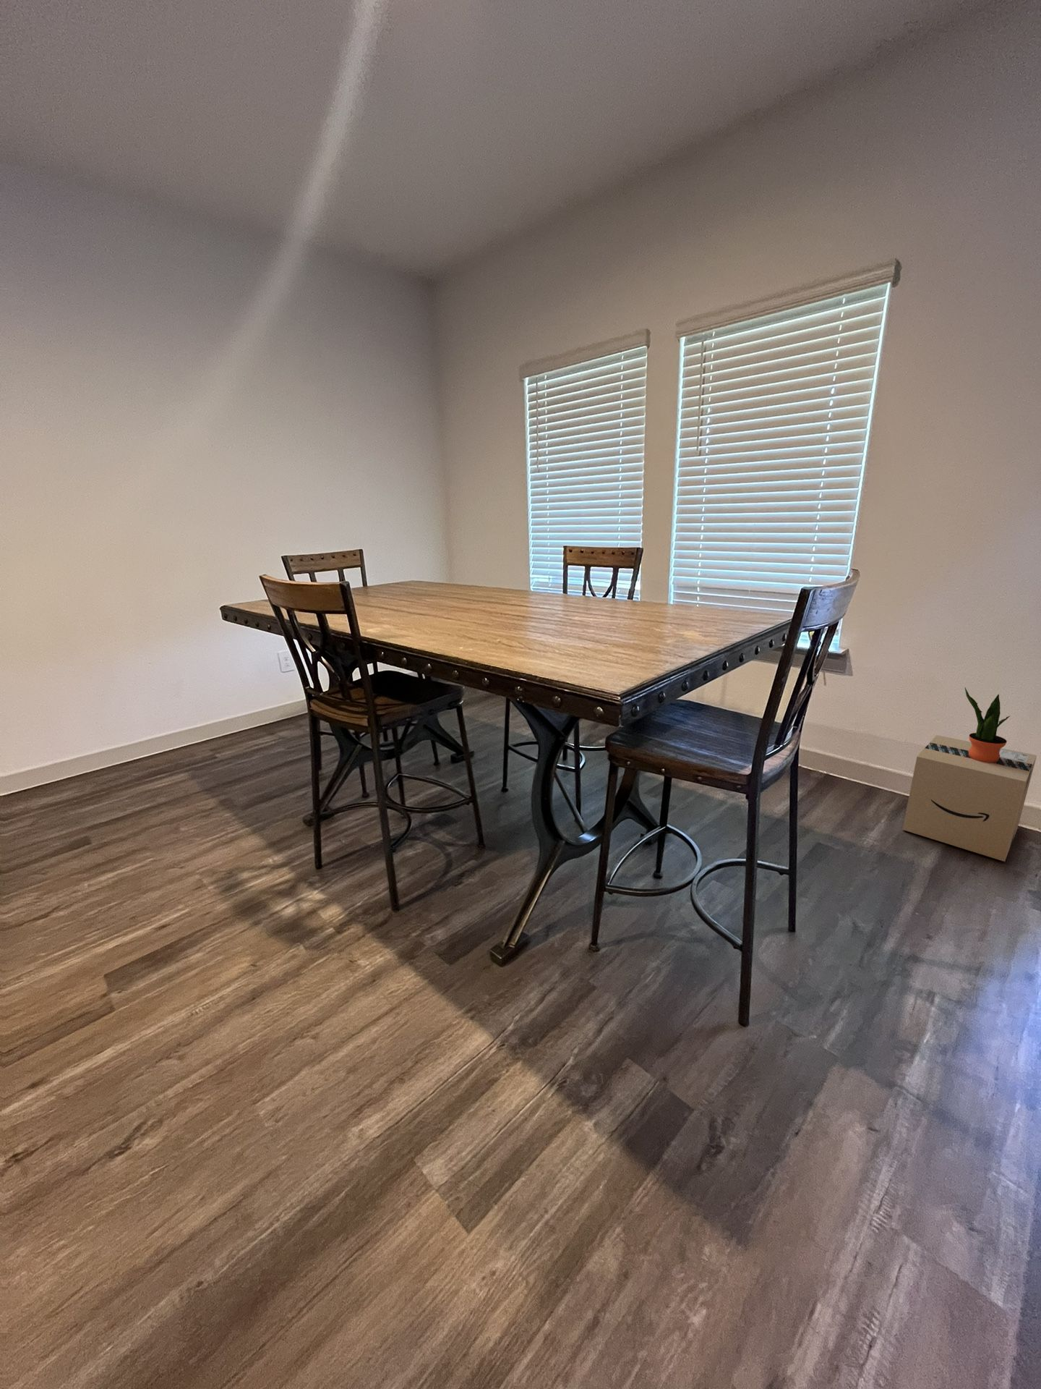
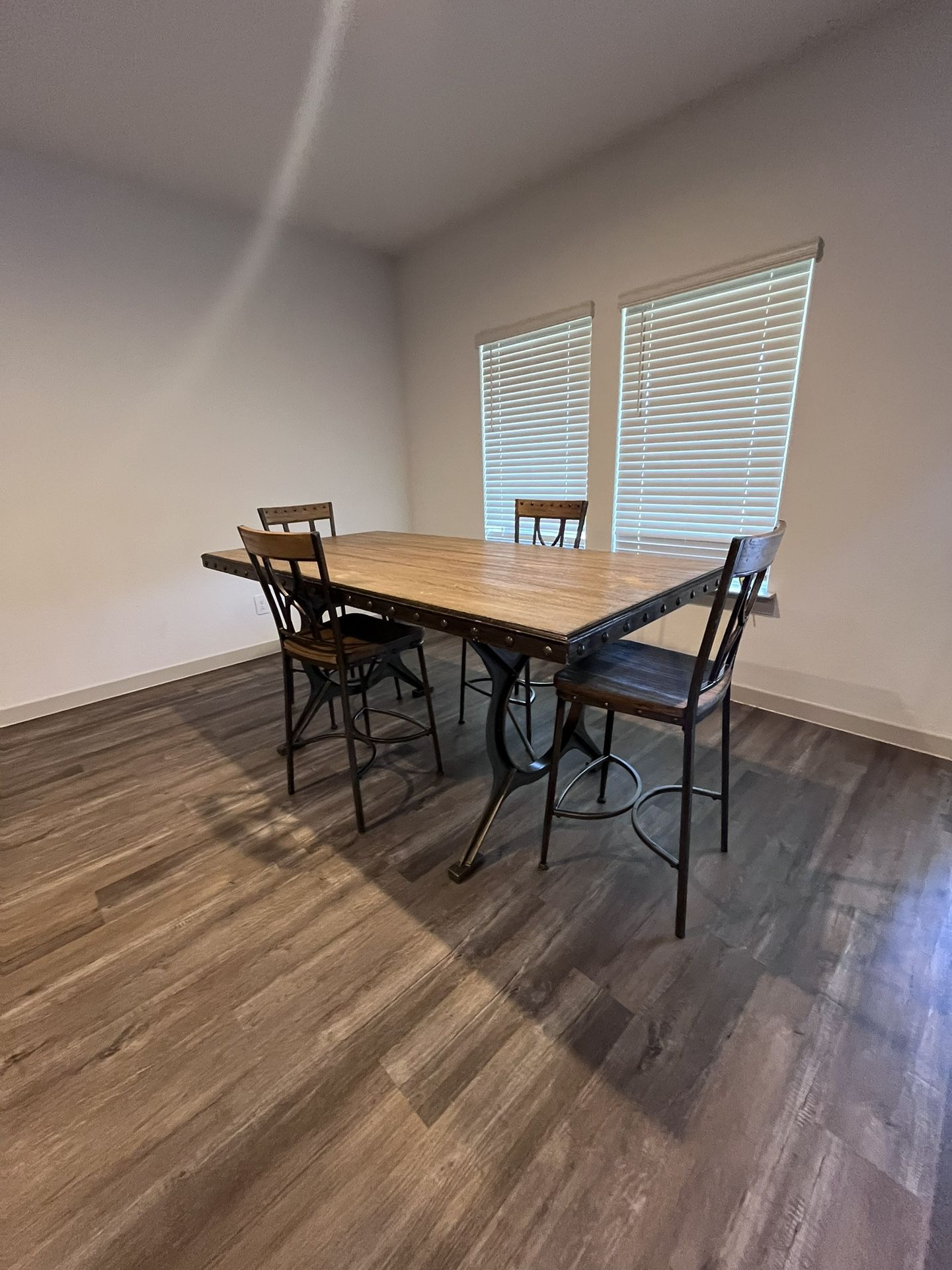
- cardboard box (968, 793)
- potted plant (982, 724)
